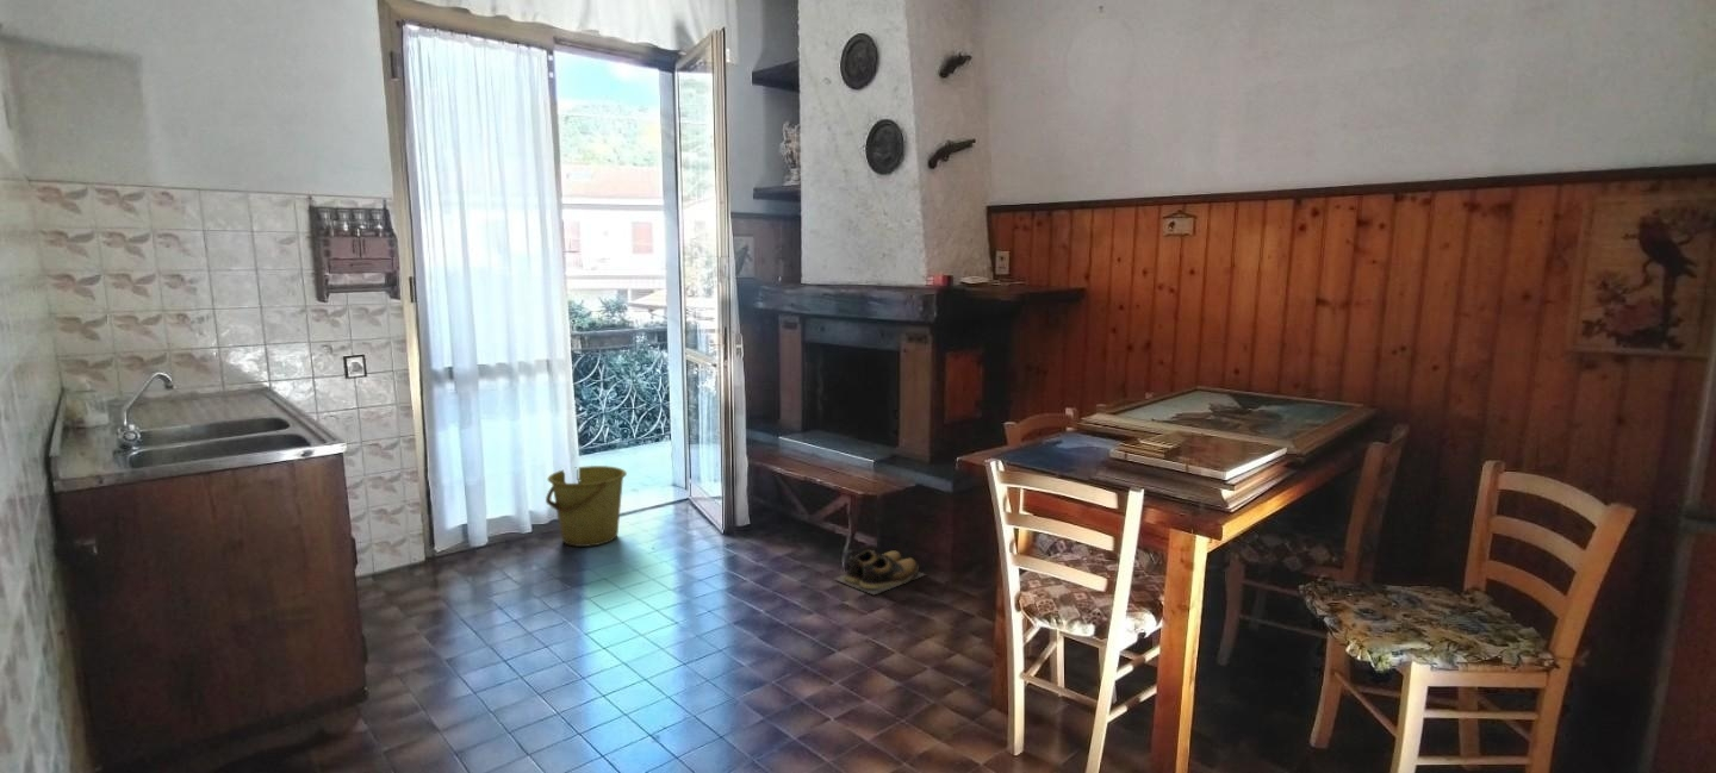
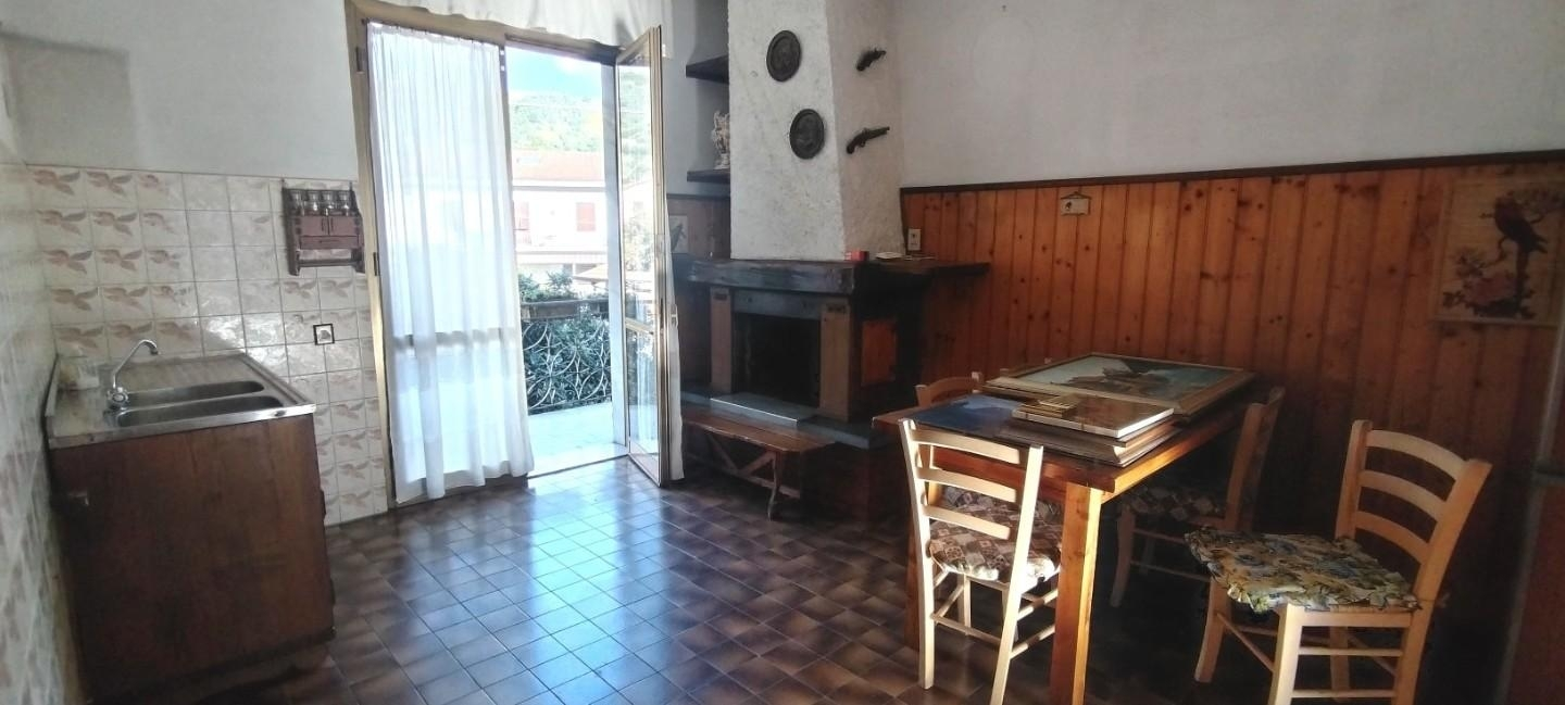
- bucket (589, 506)
- shoes (879, 563)
